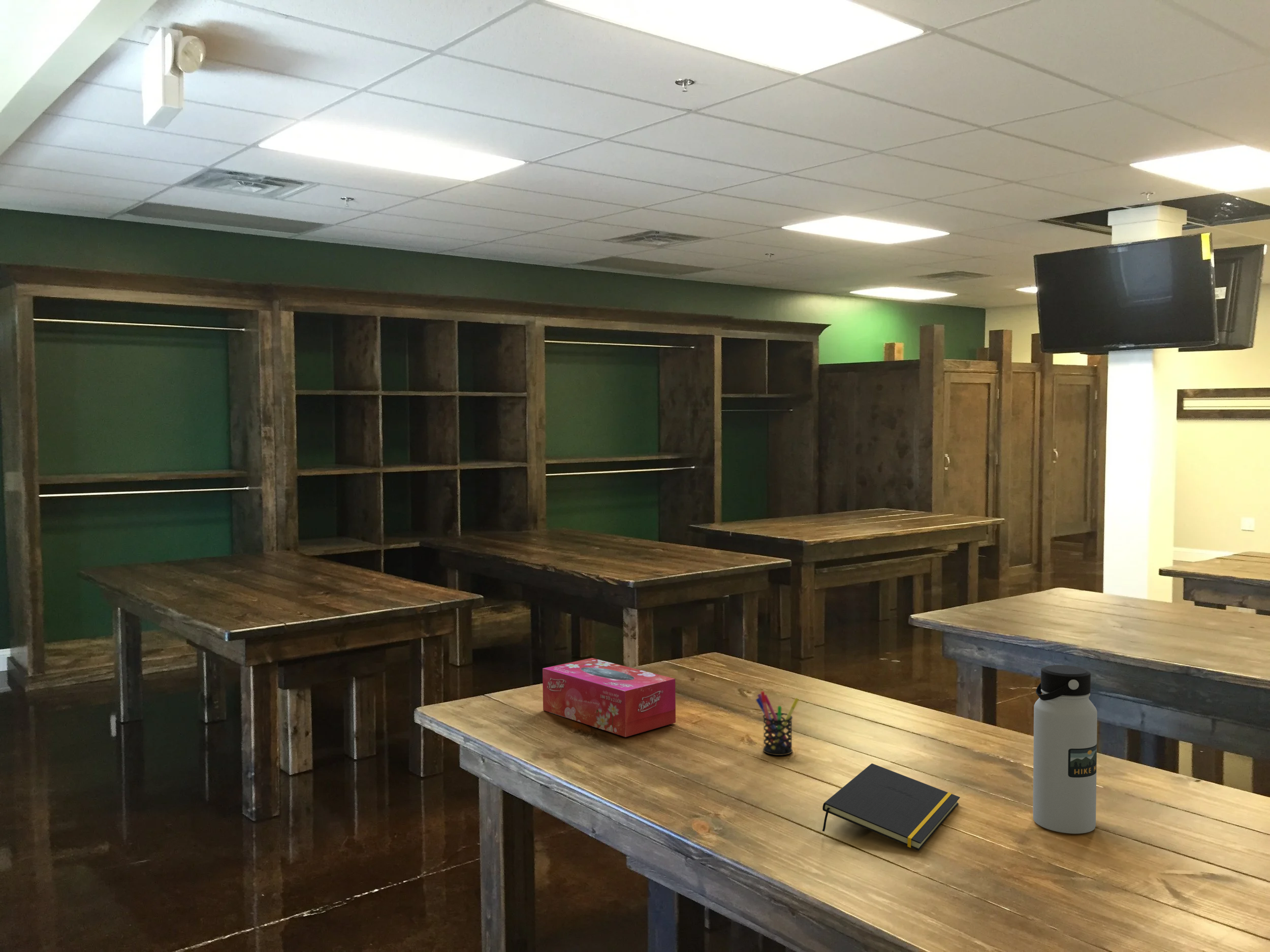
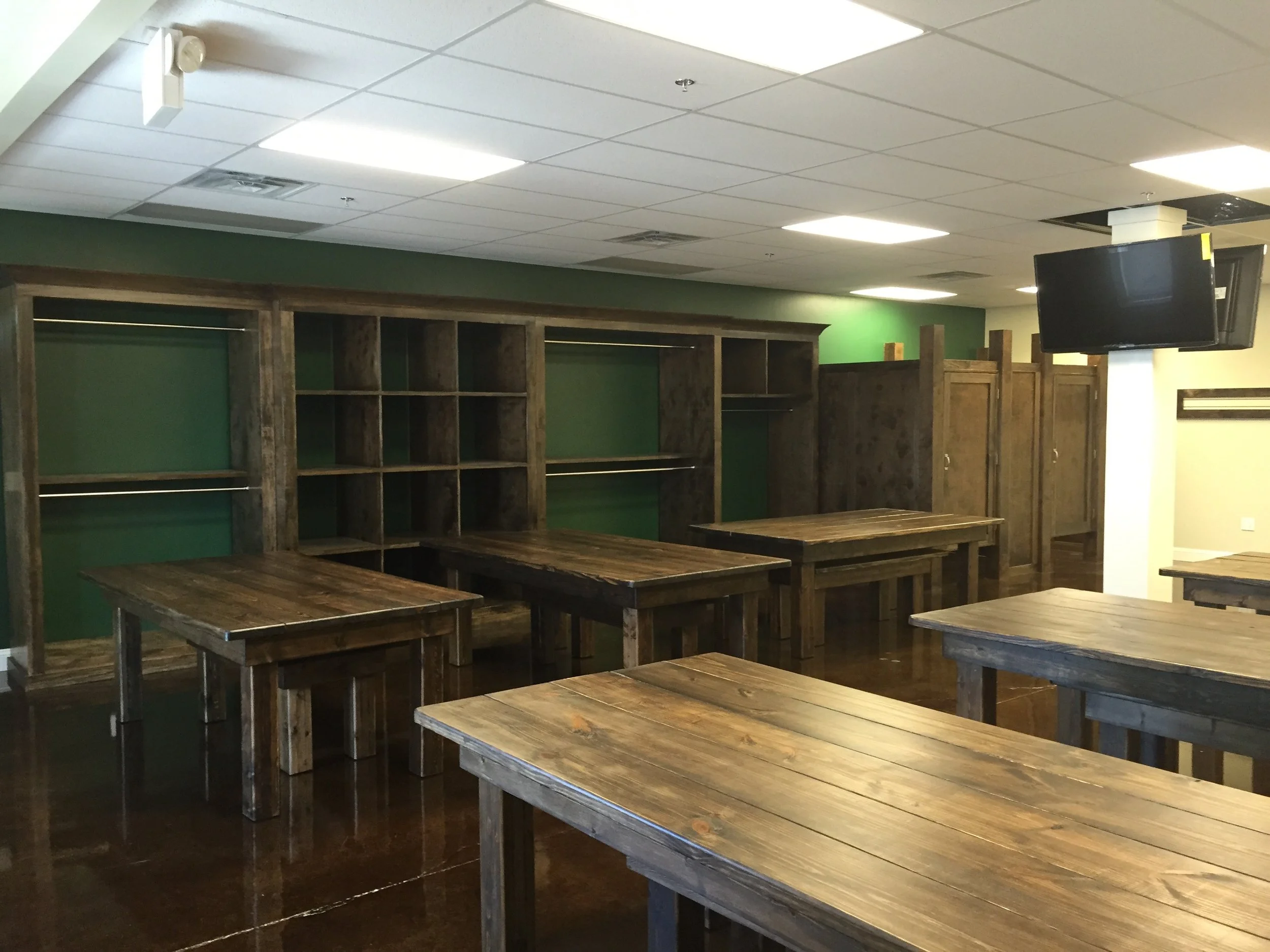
- tissue box (608, 695)
- water bottle (1065, 746)
- pen holder (776, 722)
- notepad (893, 803)
